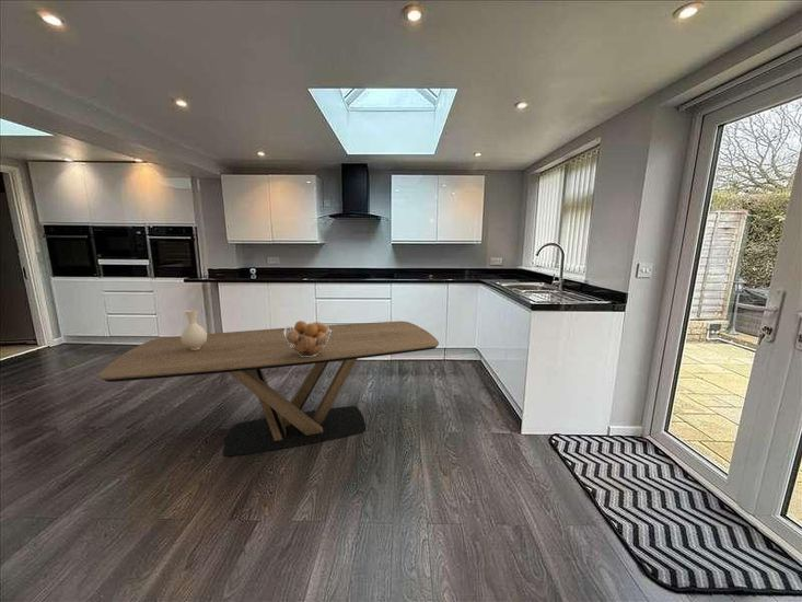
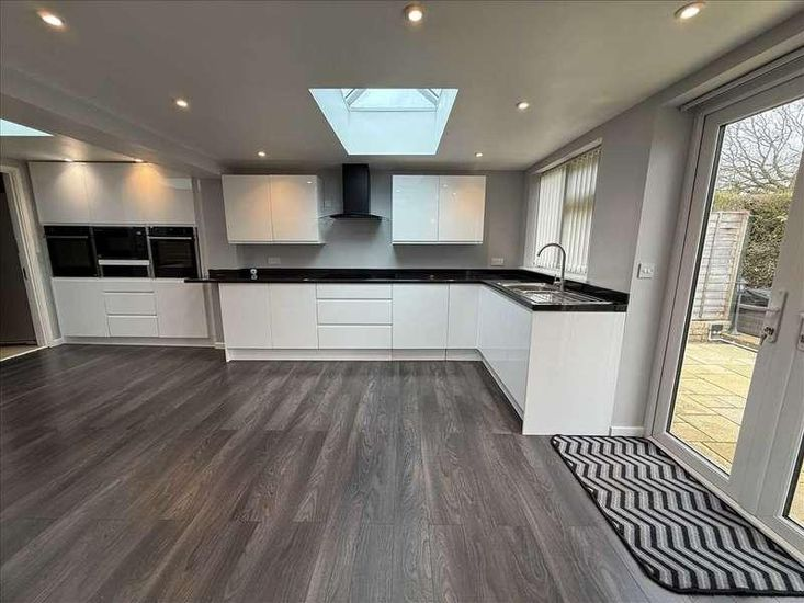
- vase (193, 329)
- fruit basket (307, 337)
- dining table (299, 387)
